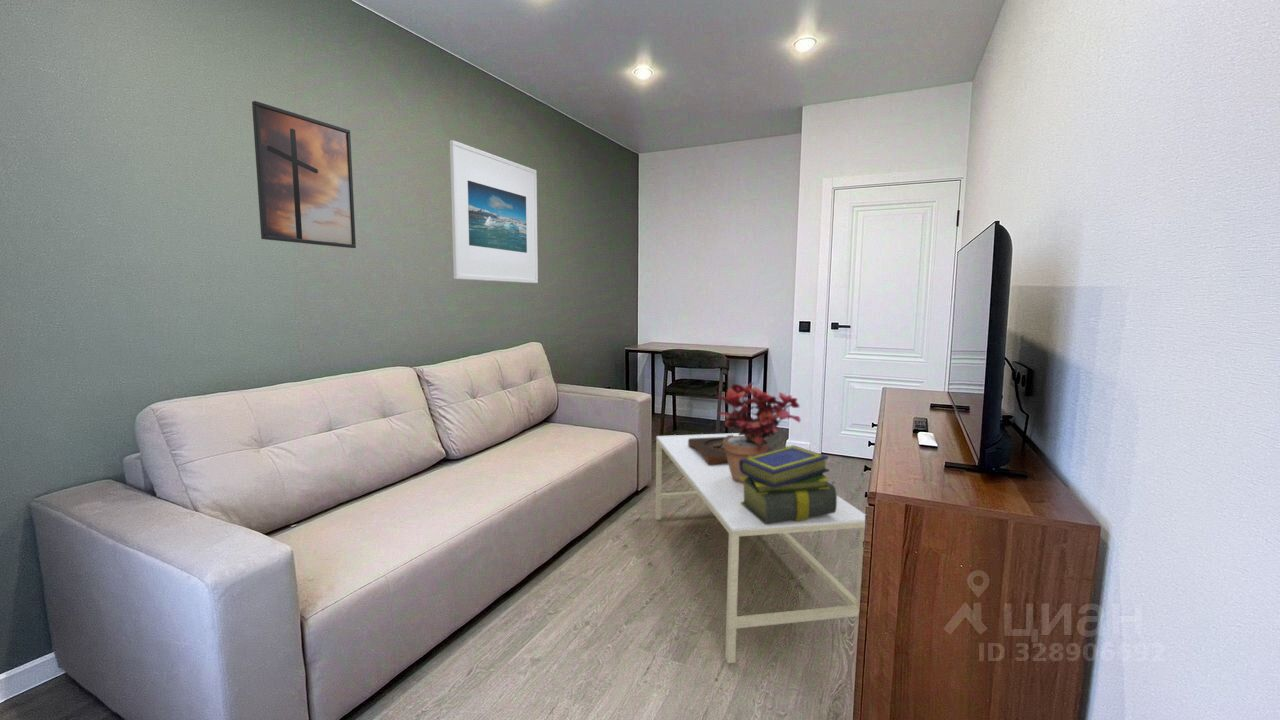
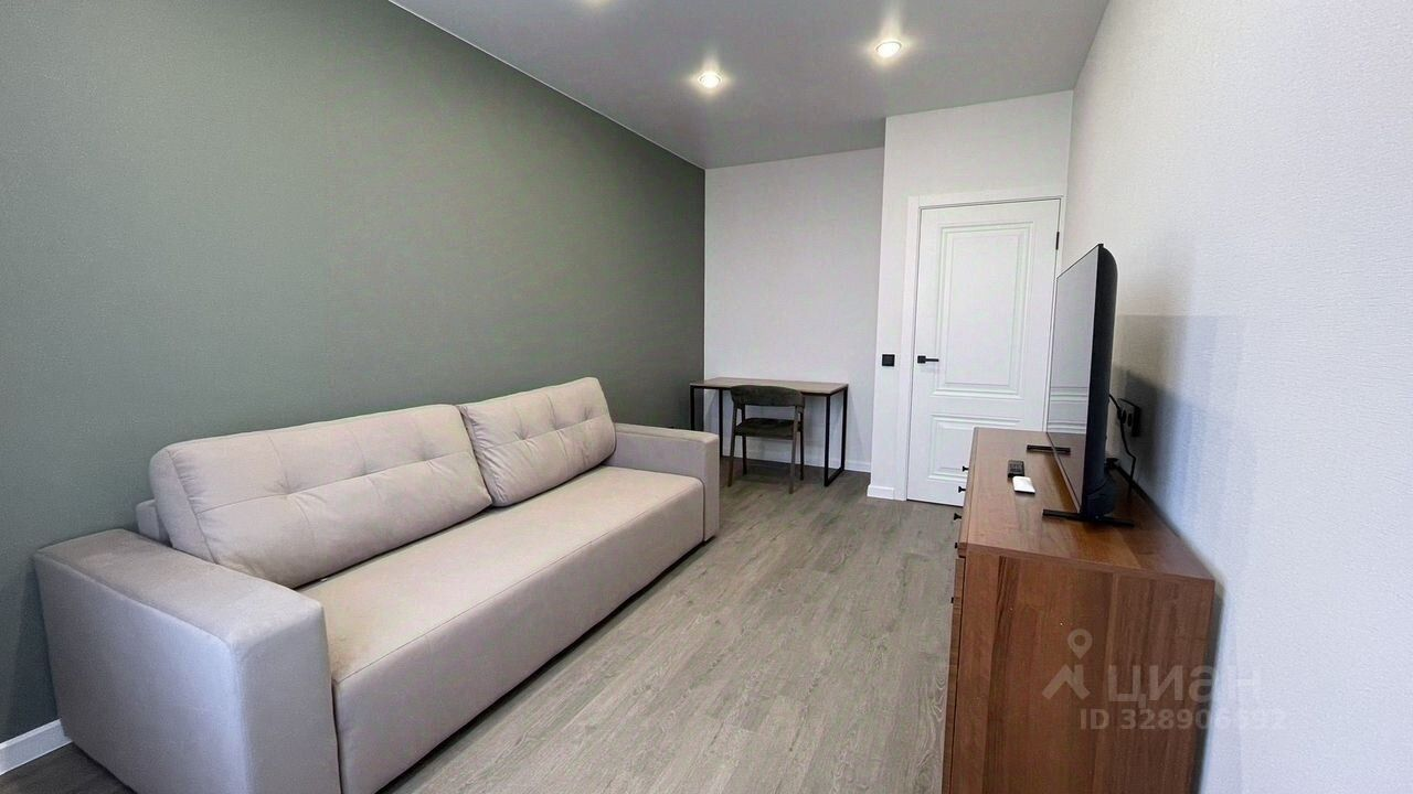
- potted plant (753, 432)
- wooden tray (731, 436)
- coffee table (738, 519)
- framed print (498, 219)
- stack of books (785, 482)
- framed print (308, 181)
